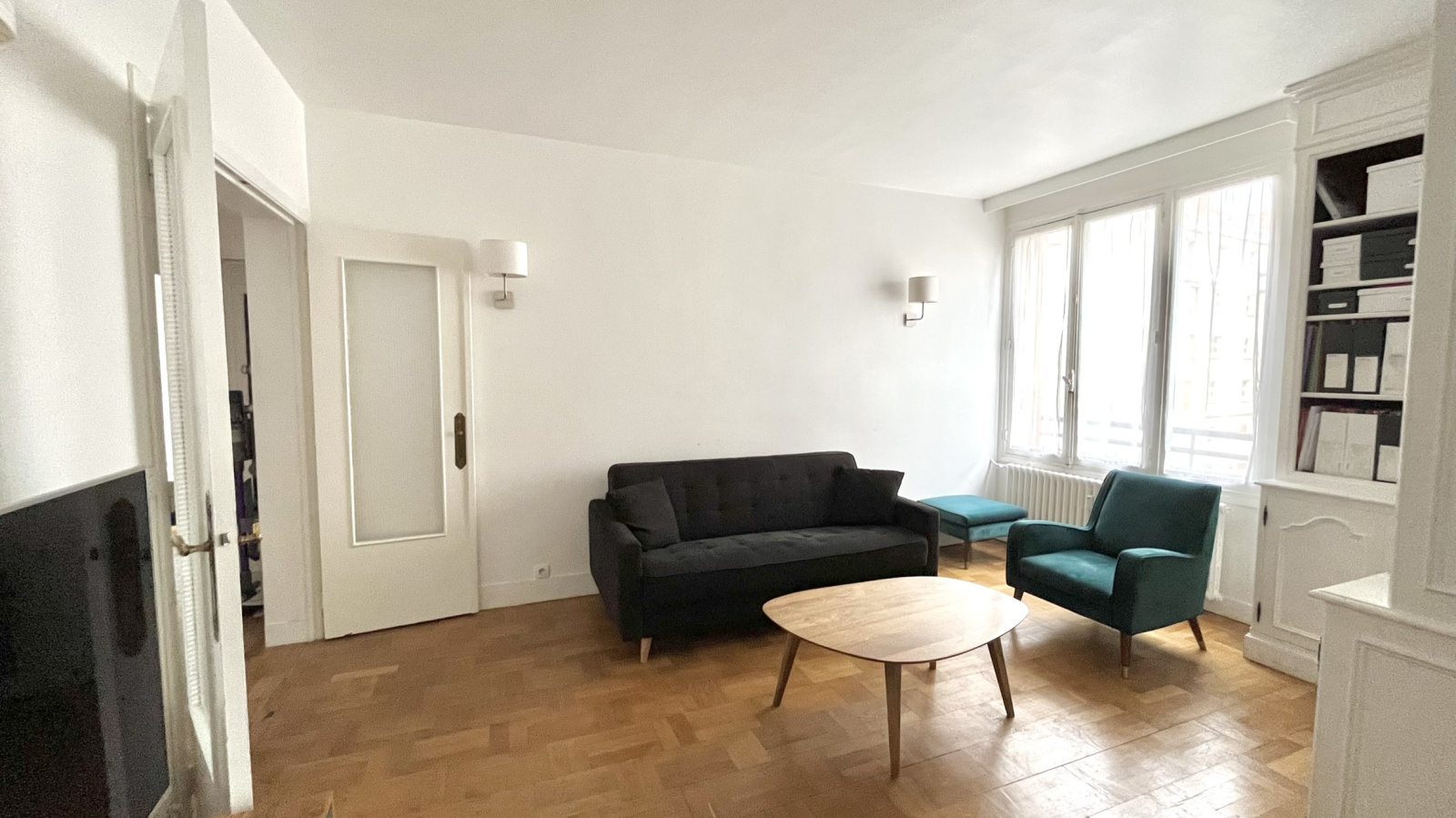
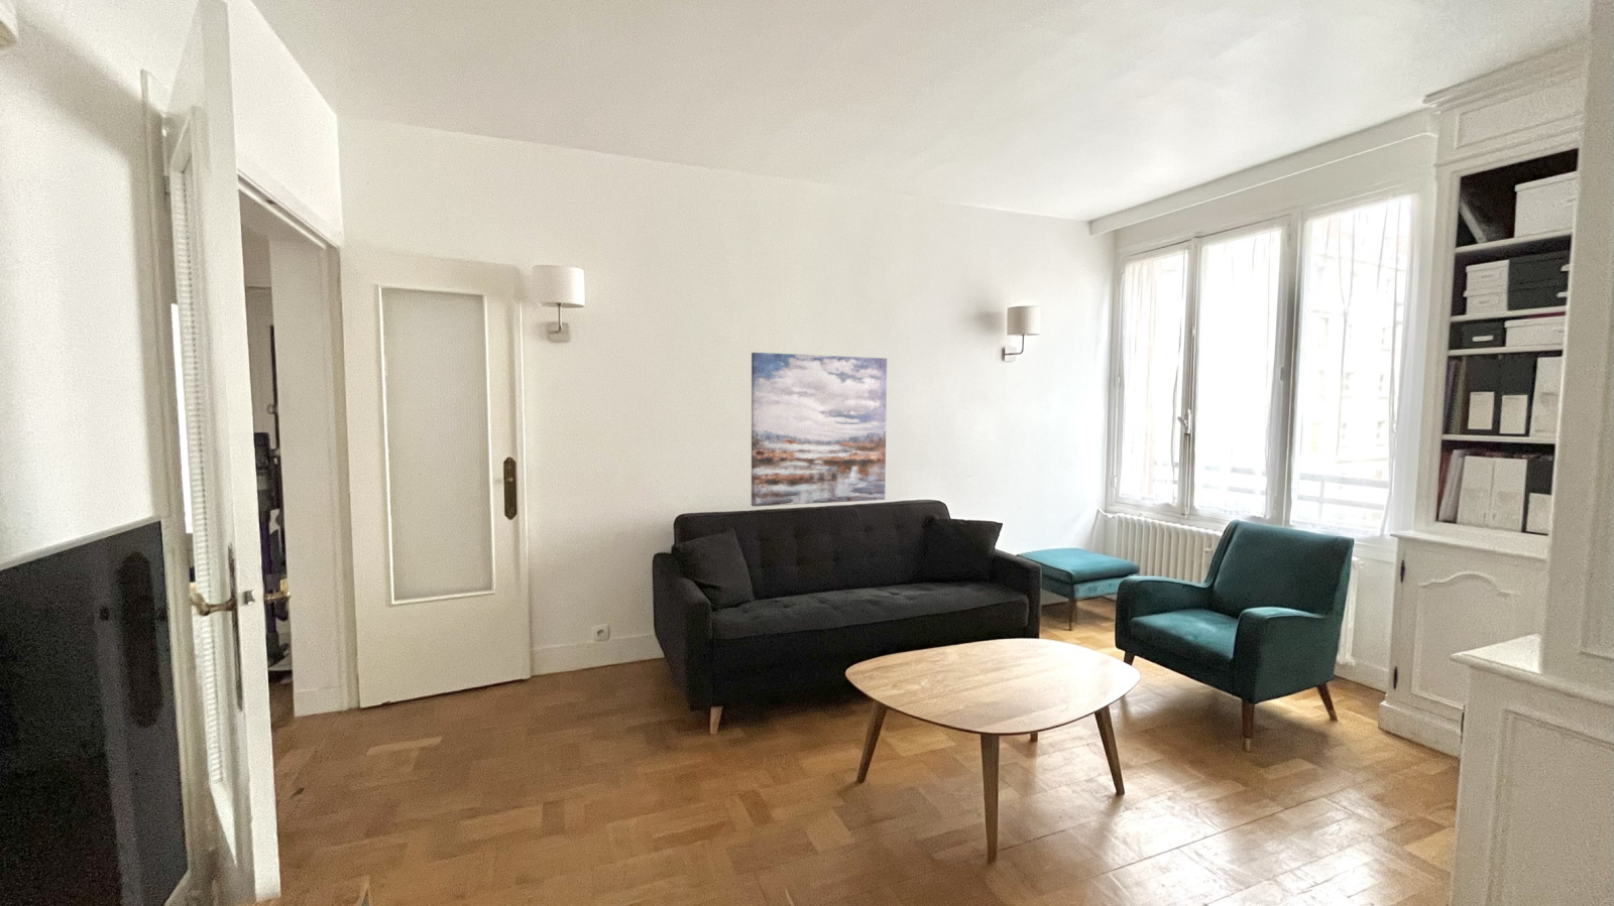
+ wall art (821, 430)
